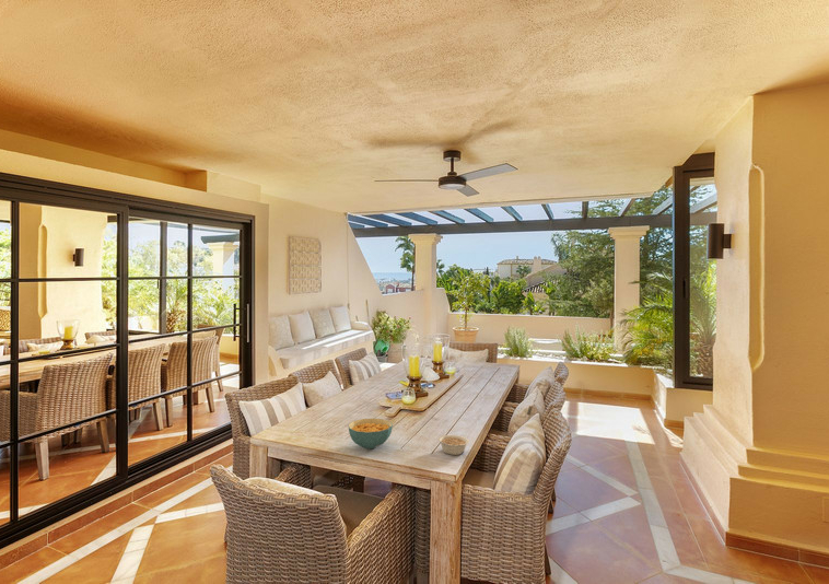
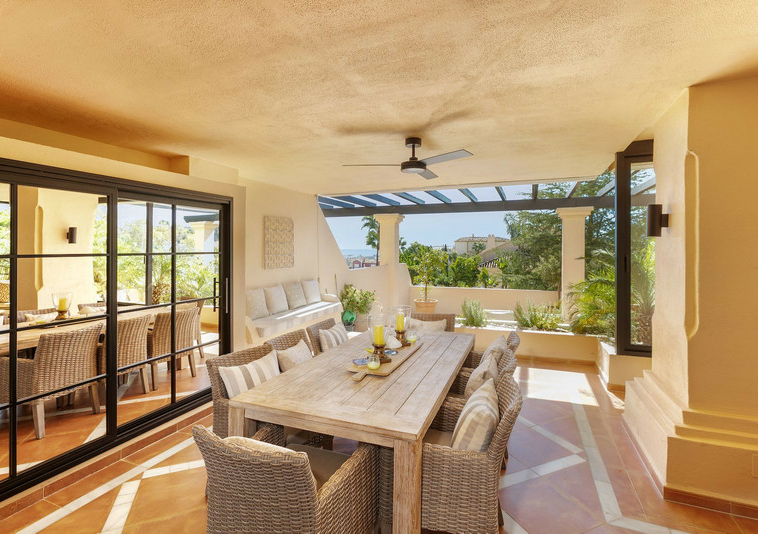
- cereal bowl (370, 435)
- legume (454, 444)
